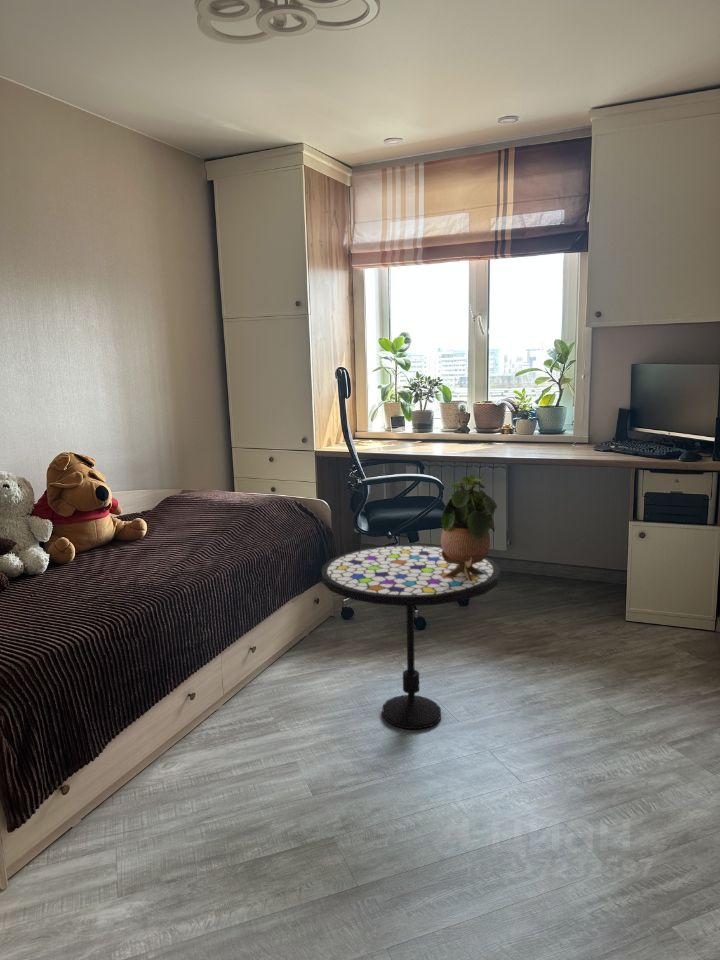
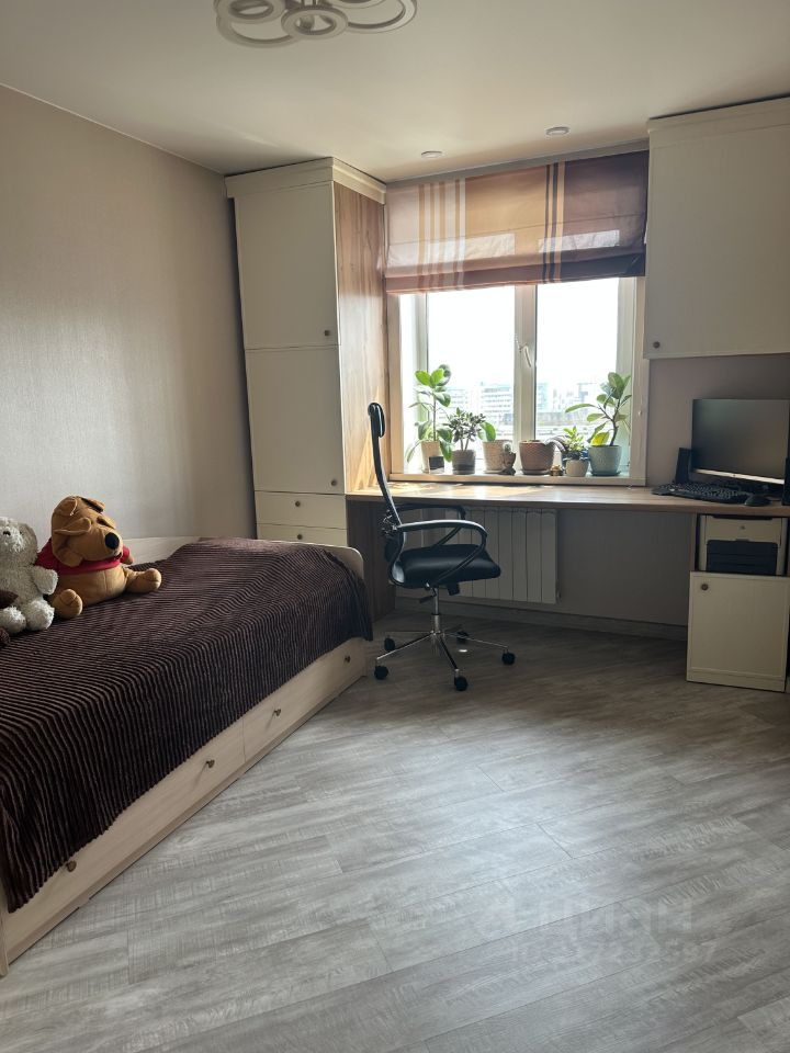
- potted plant (468, 524)
- side table (410, 641)
